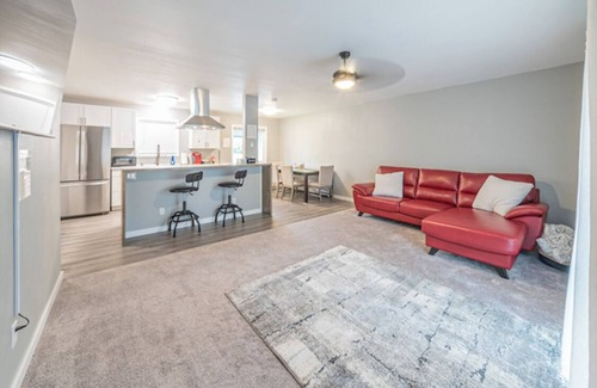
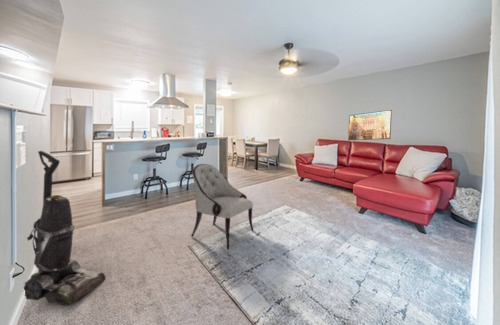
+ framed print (368, 126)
+ vacuum cleaner (66, 221)
+ armchair (221, 200)
